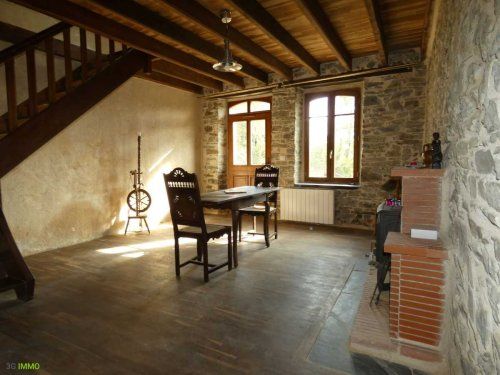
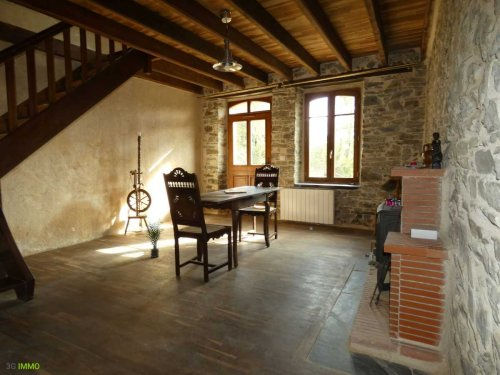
+ potted plant (153, 238)
